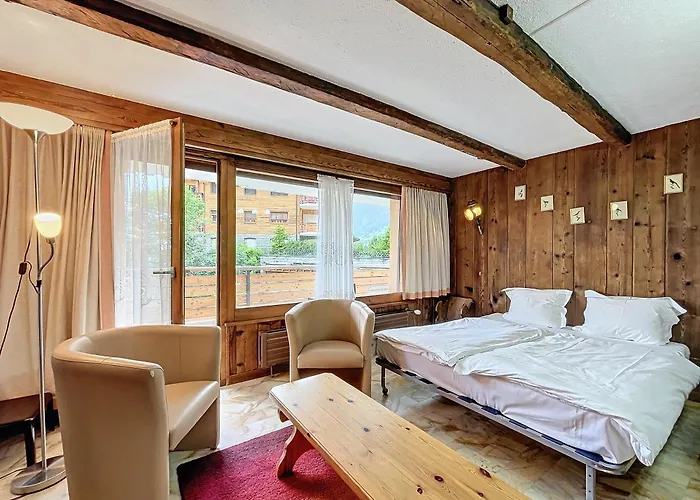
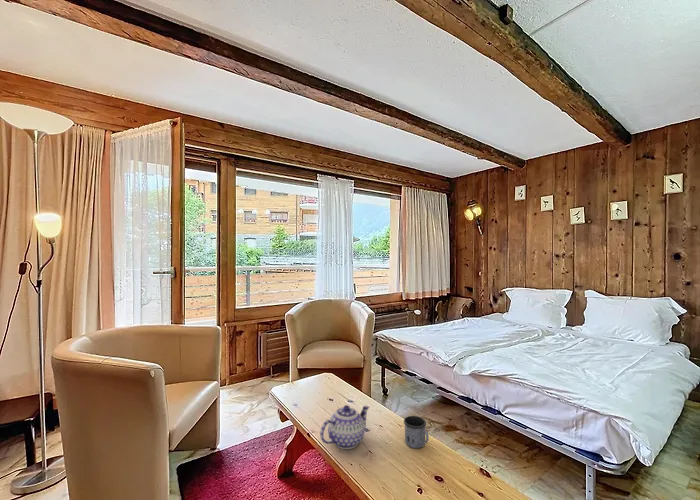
+ teapot (346, 423)
+ mug (417, 433)
